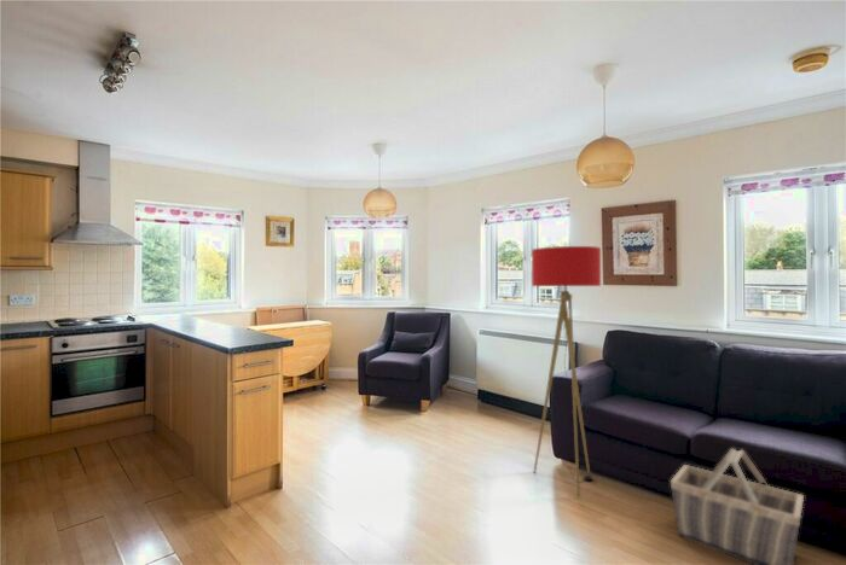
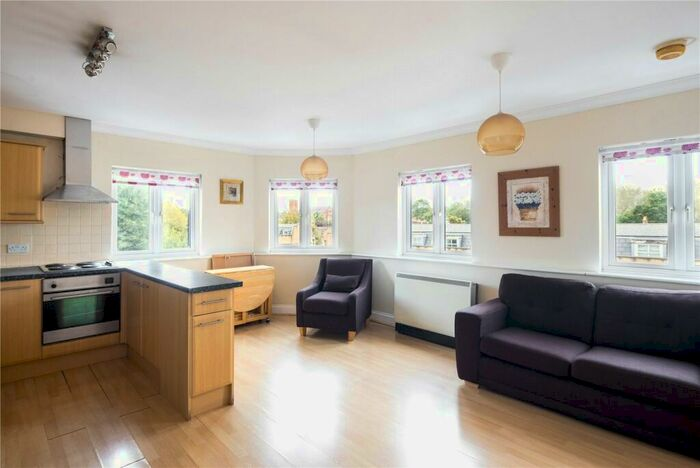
- floor lamp (564, 365)
- basket (734, 499)
